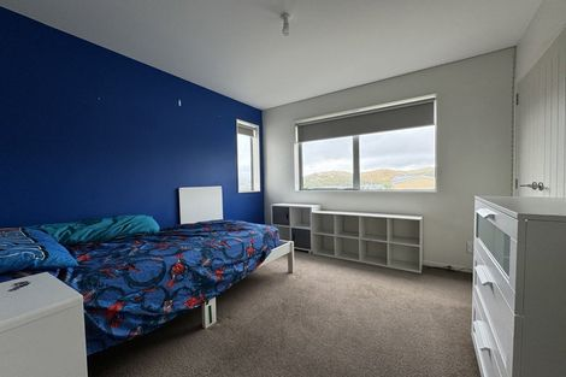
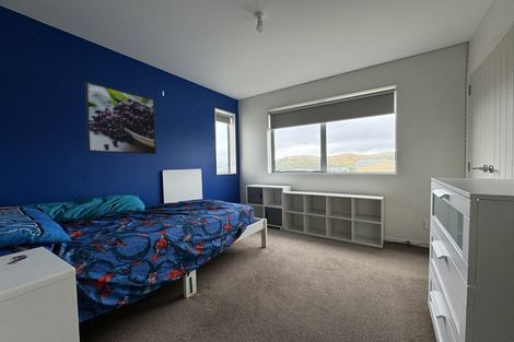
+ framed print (125, 121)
